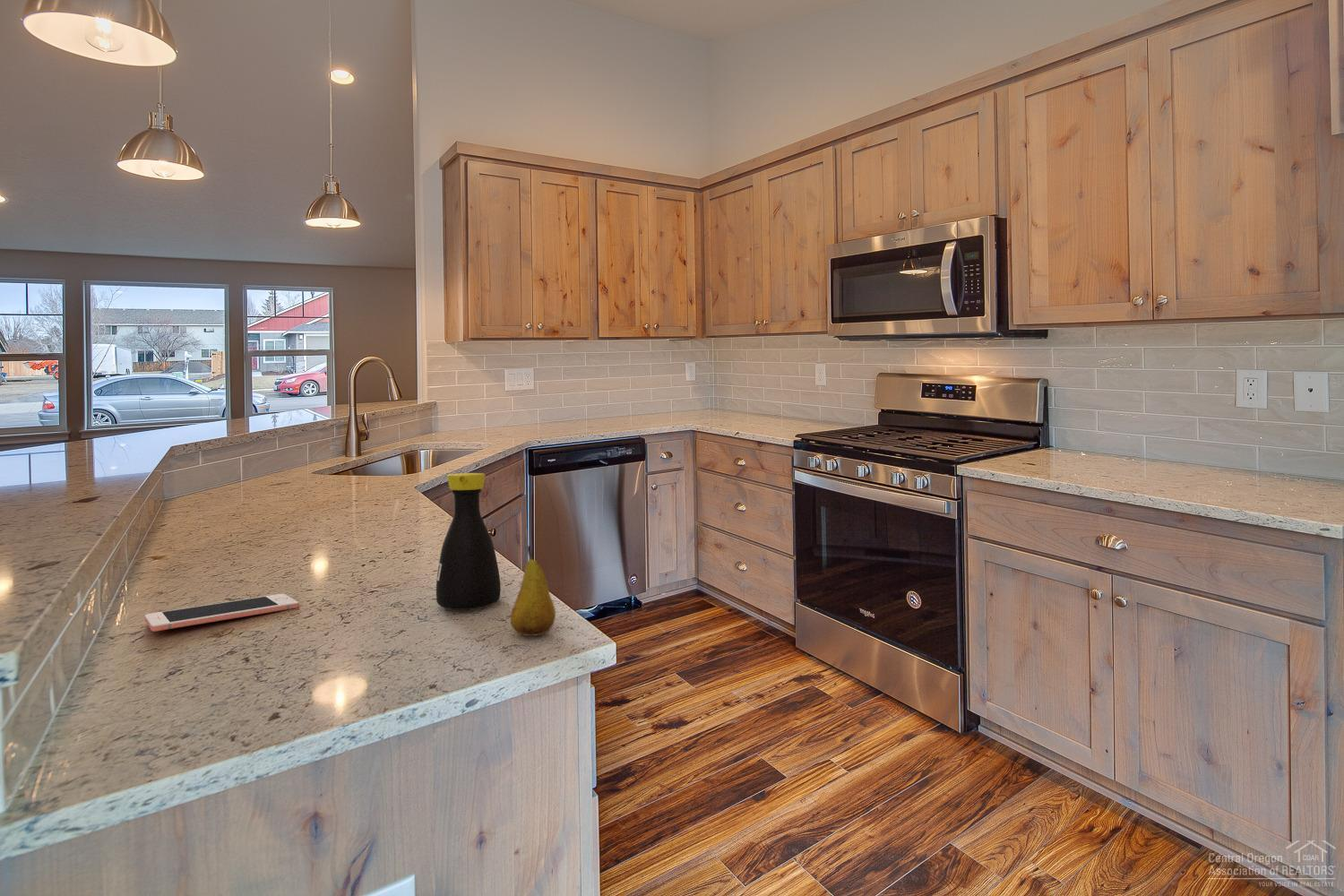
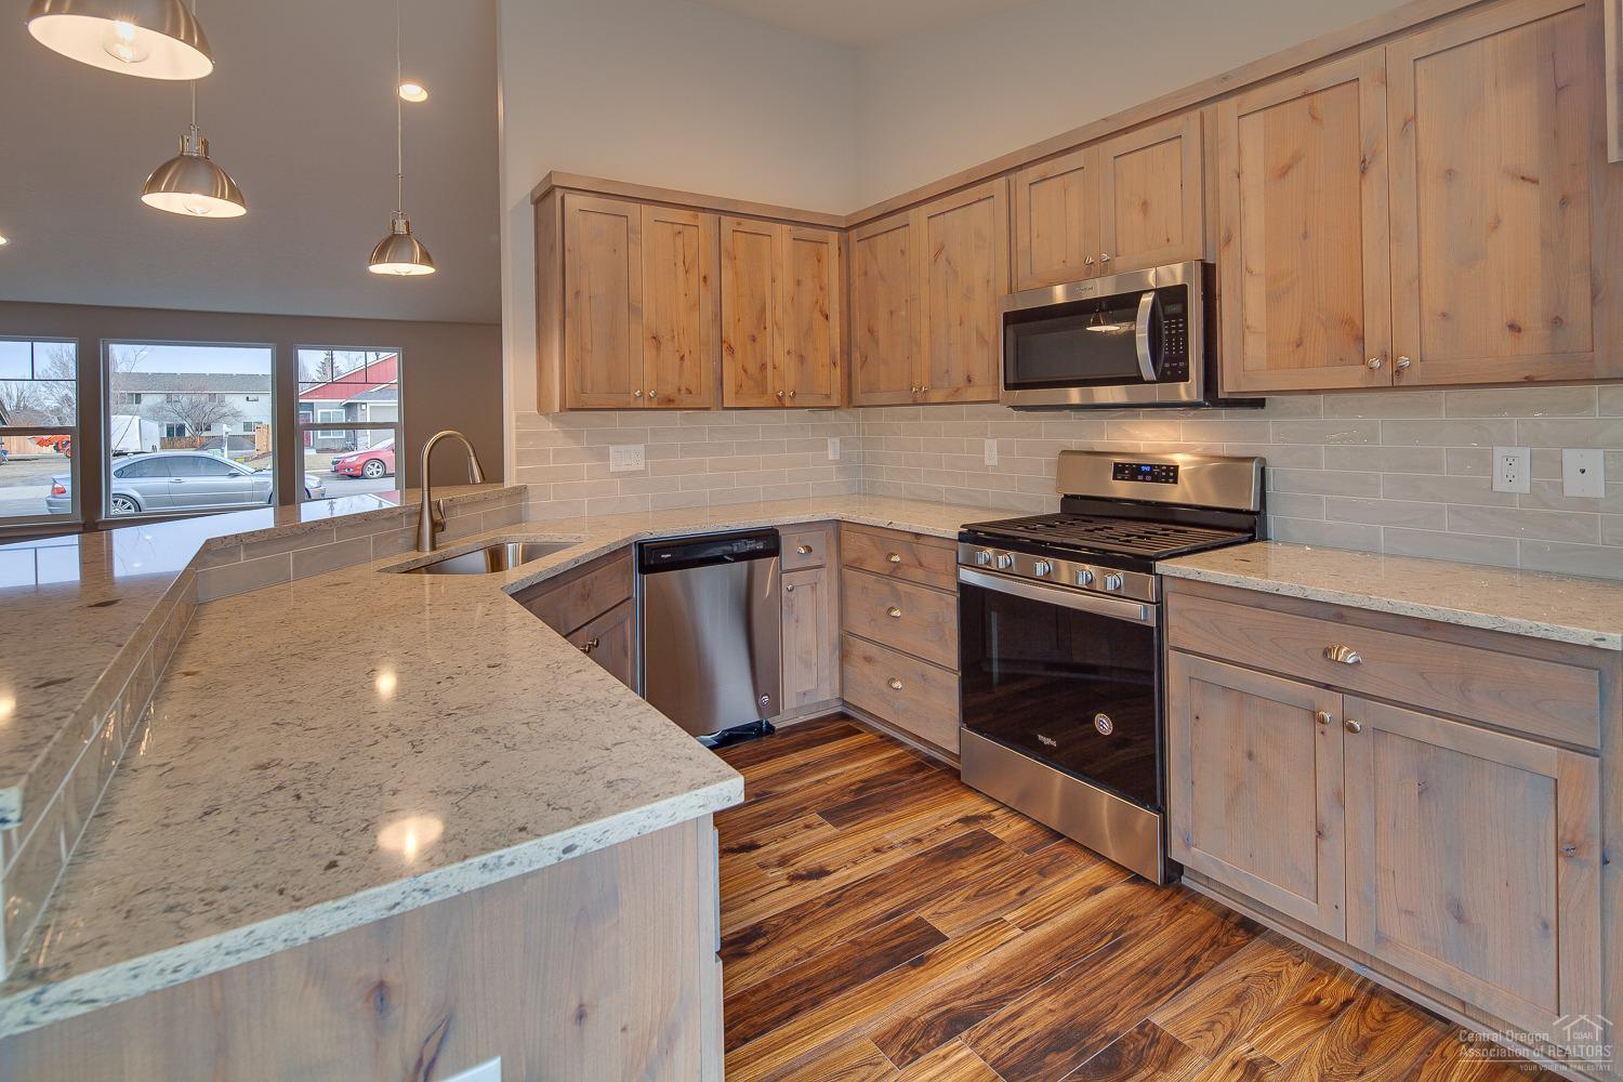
- fruit (532, 590)
- bottle (467, 538)
- cell phone (224, 610)
